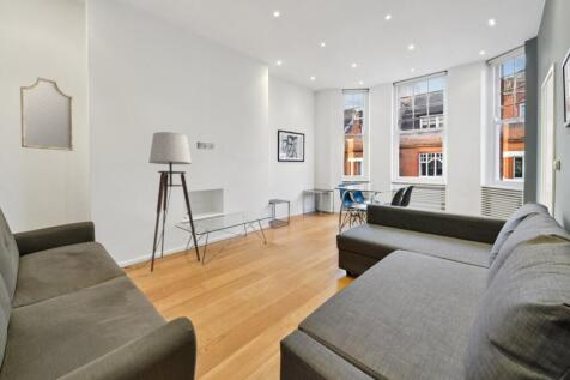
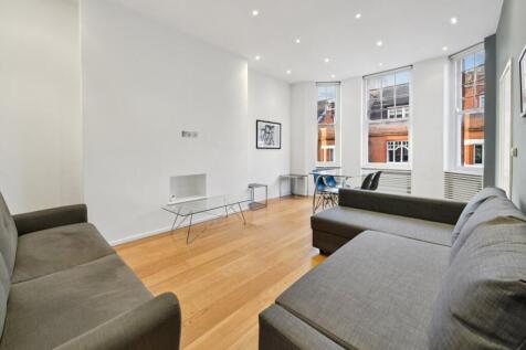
- home mirror (48, 114)
- floor lamp (160, 199)
